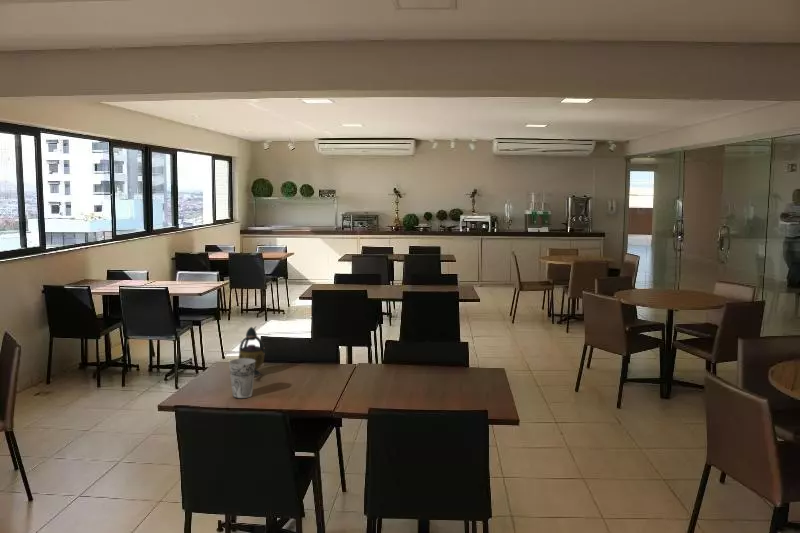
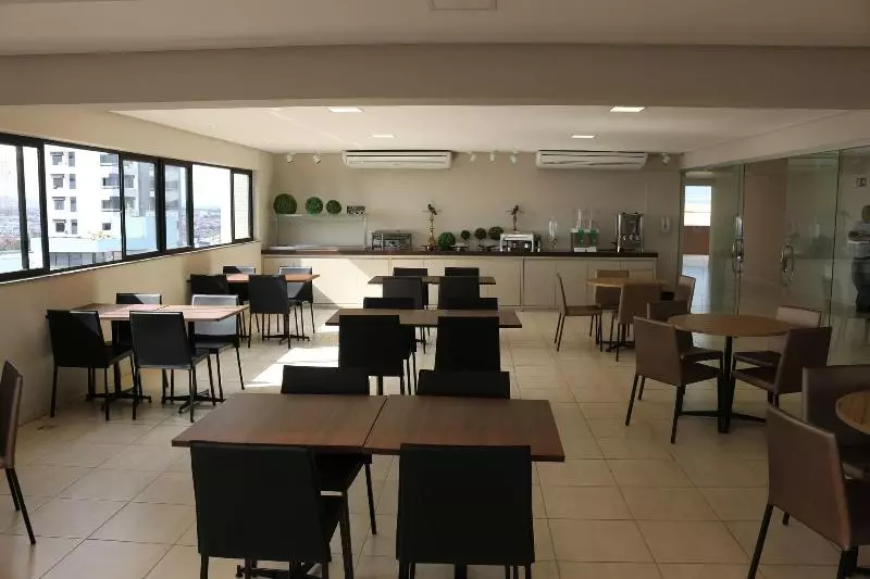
- teapot (250, 352)
- cup (242, 378)
